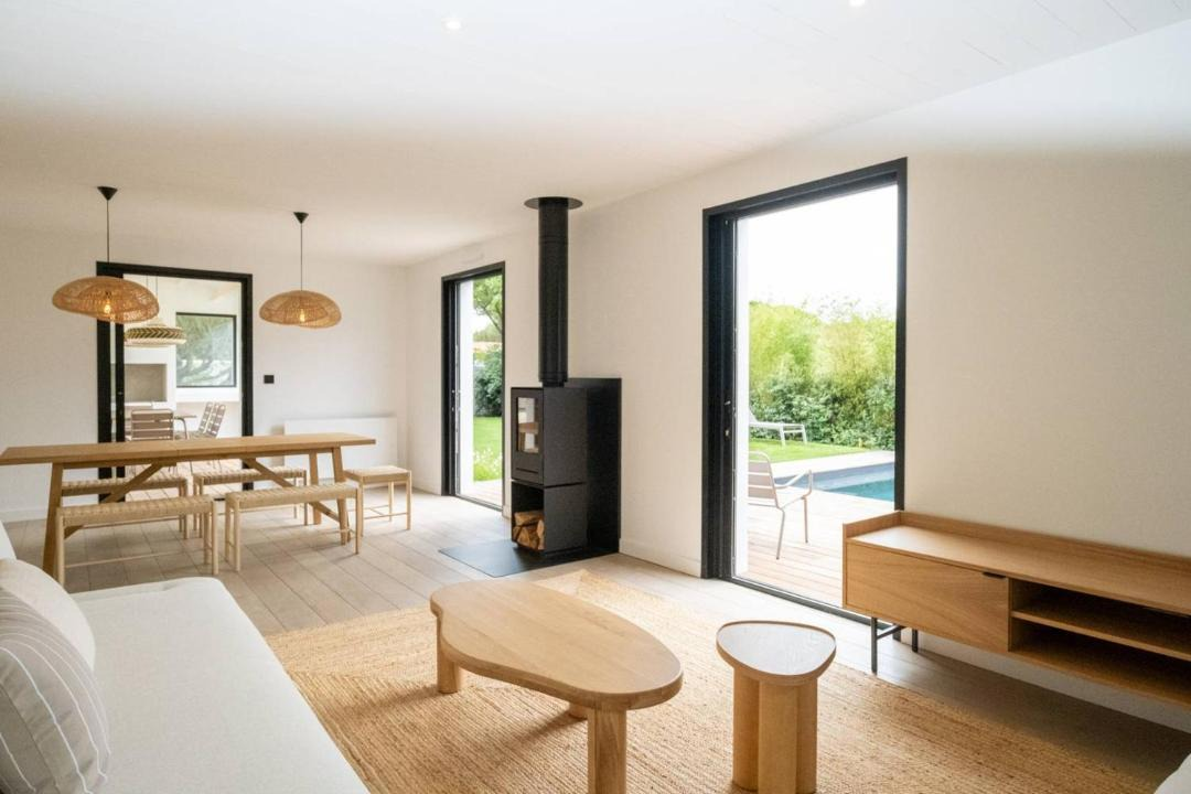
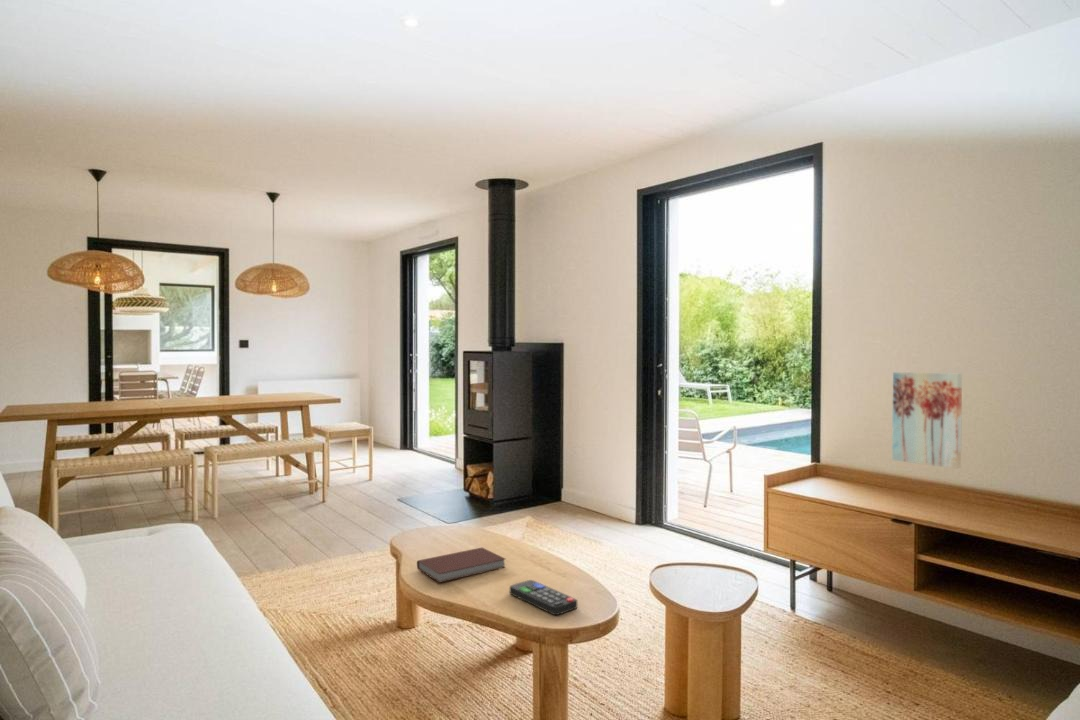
+ book (461, 563)
+ remote control (542, 595)
+ wall art (925, 418)
